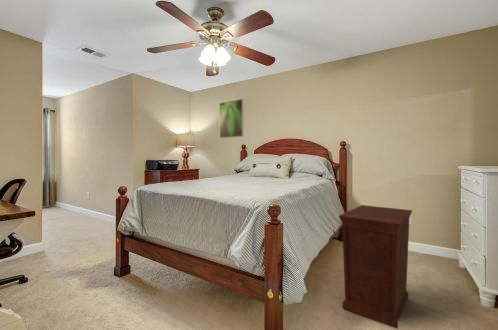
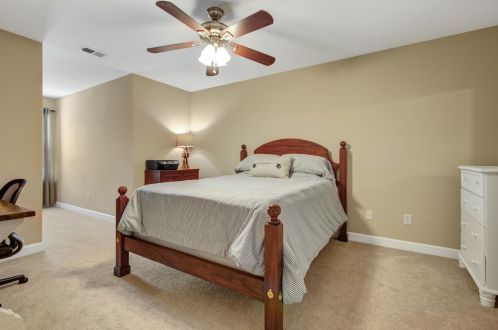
- nightstand (376, 258)
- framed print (231, 119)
